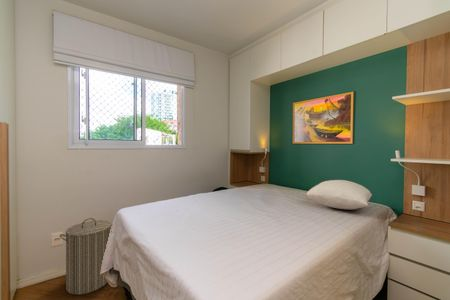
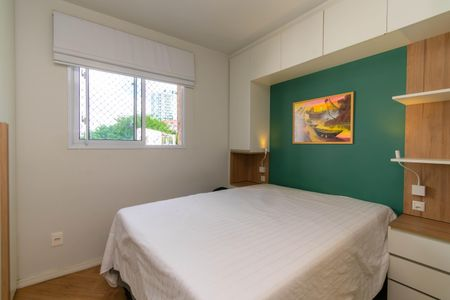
- pillow (339, 193)
- laundry hamper (89, 250)
